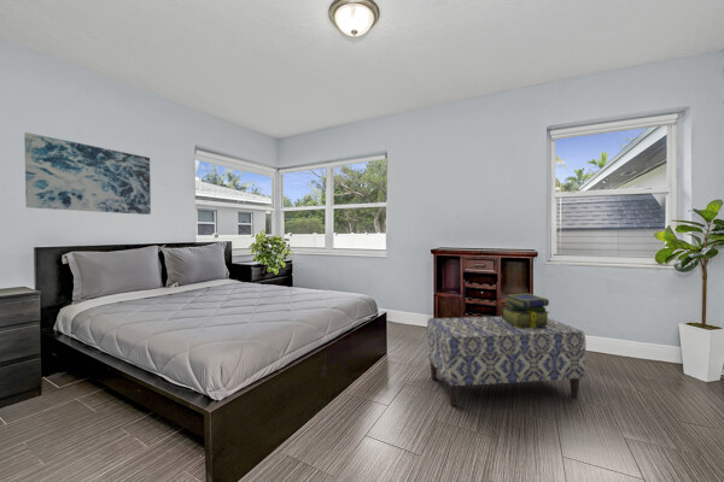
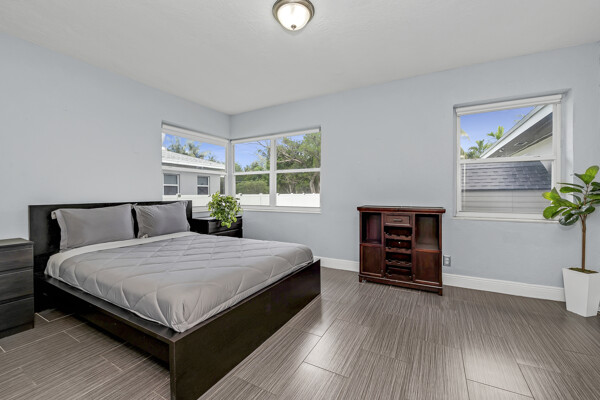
- stack of books (525, 308)
- wall art (95, 178)
- bench (500, 355)
